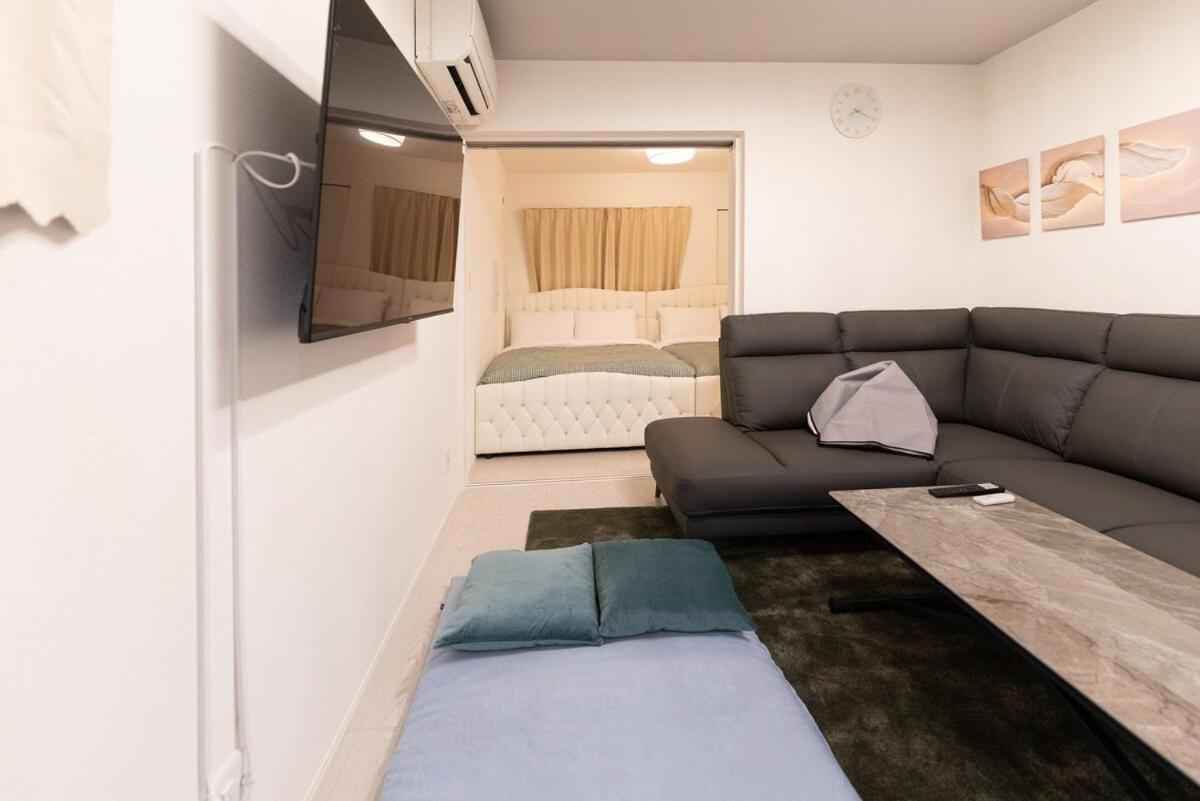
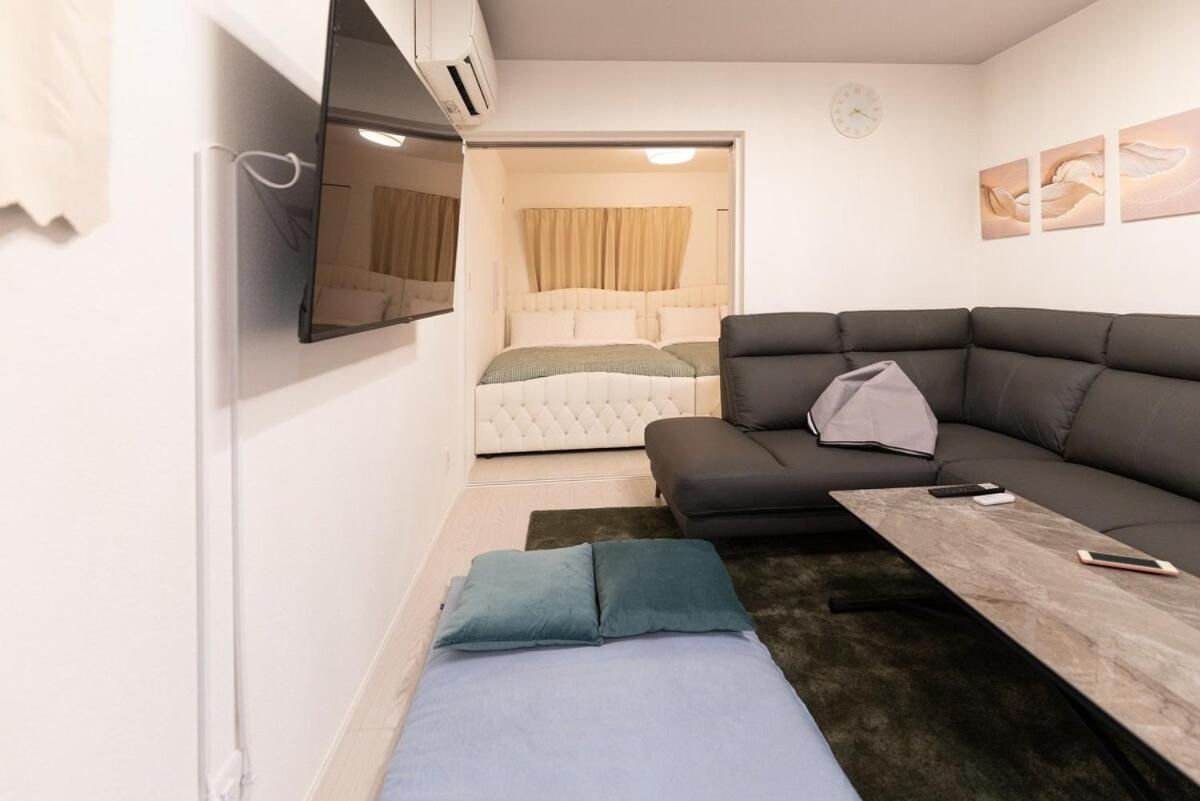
+ cell phone (1125, 562)
